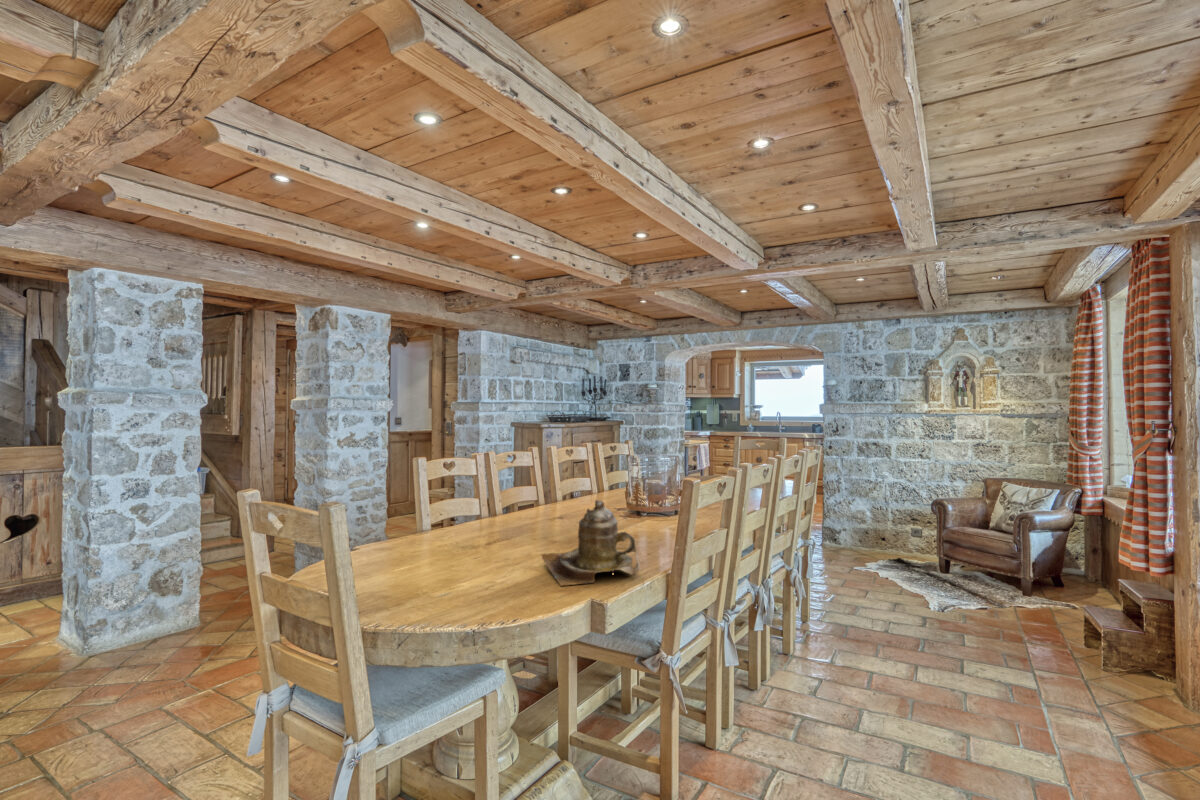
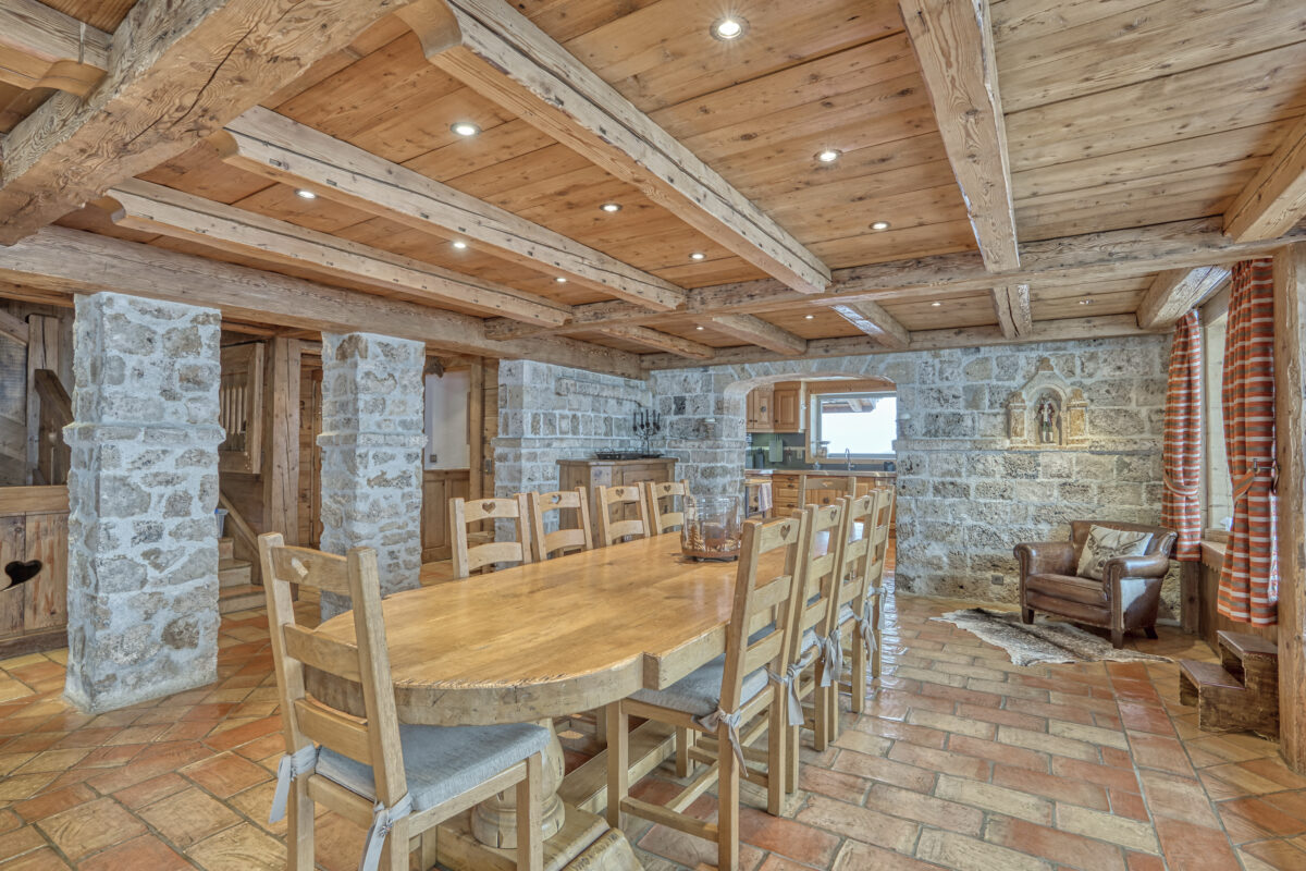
- teapot (590, 535)
